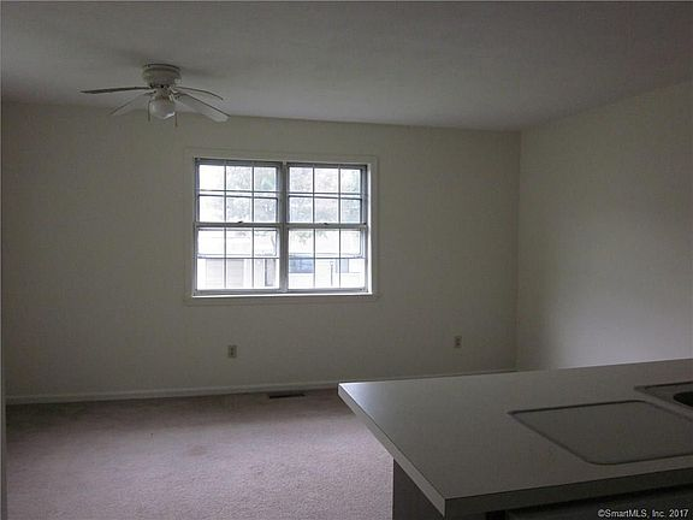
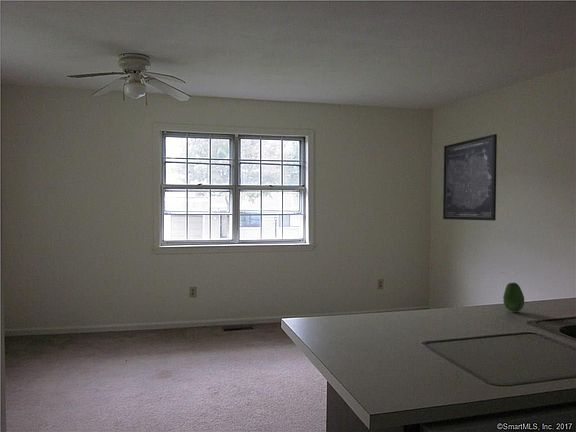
+ fruit (513, 297)
+ wall art (467, 180)
